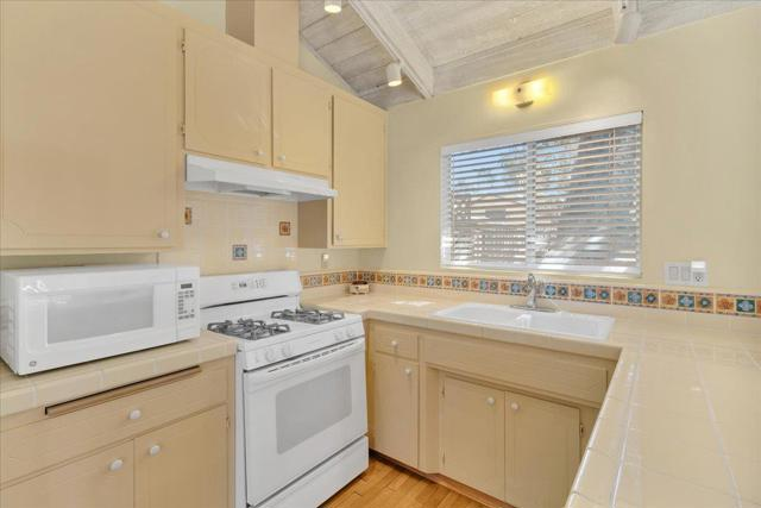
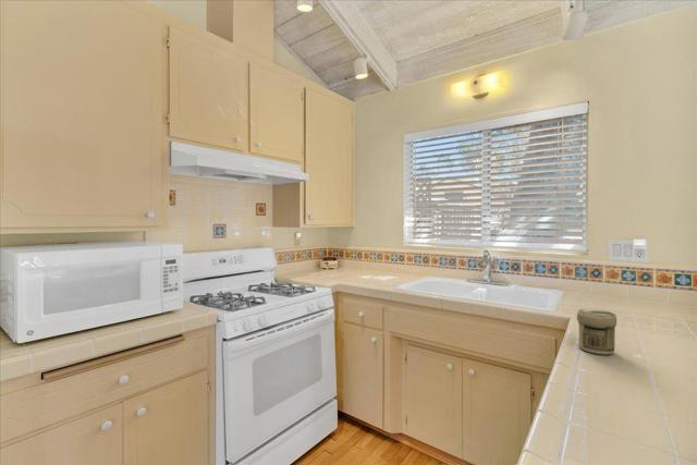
+ jar (596, 330)
